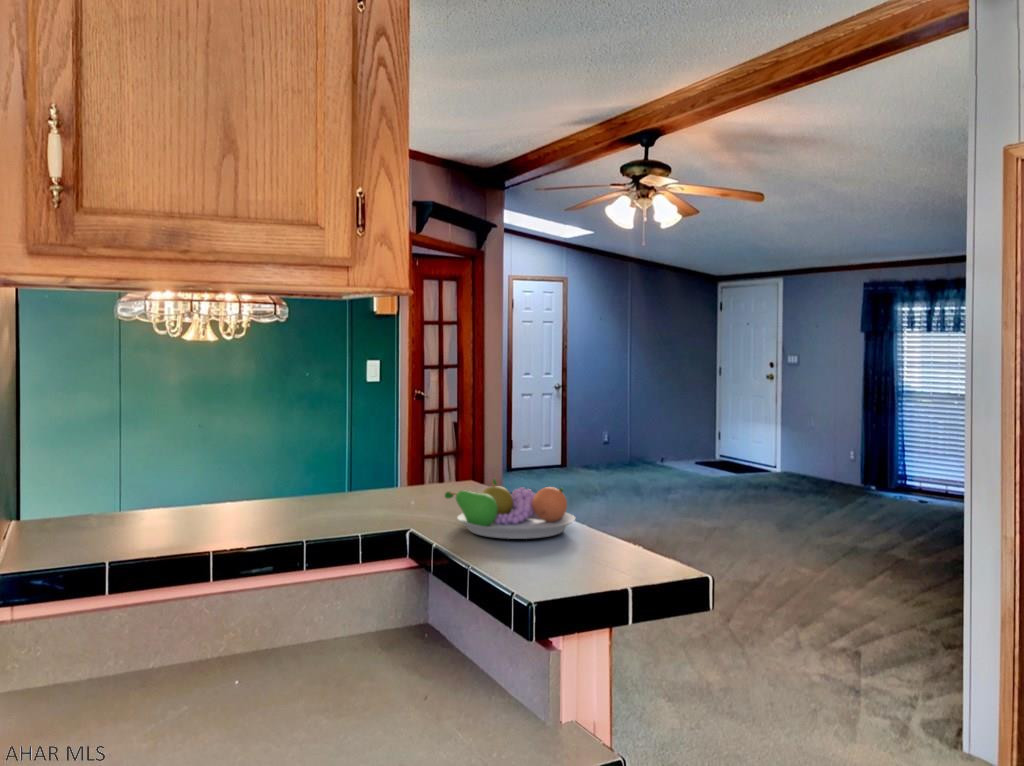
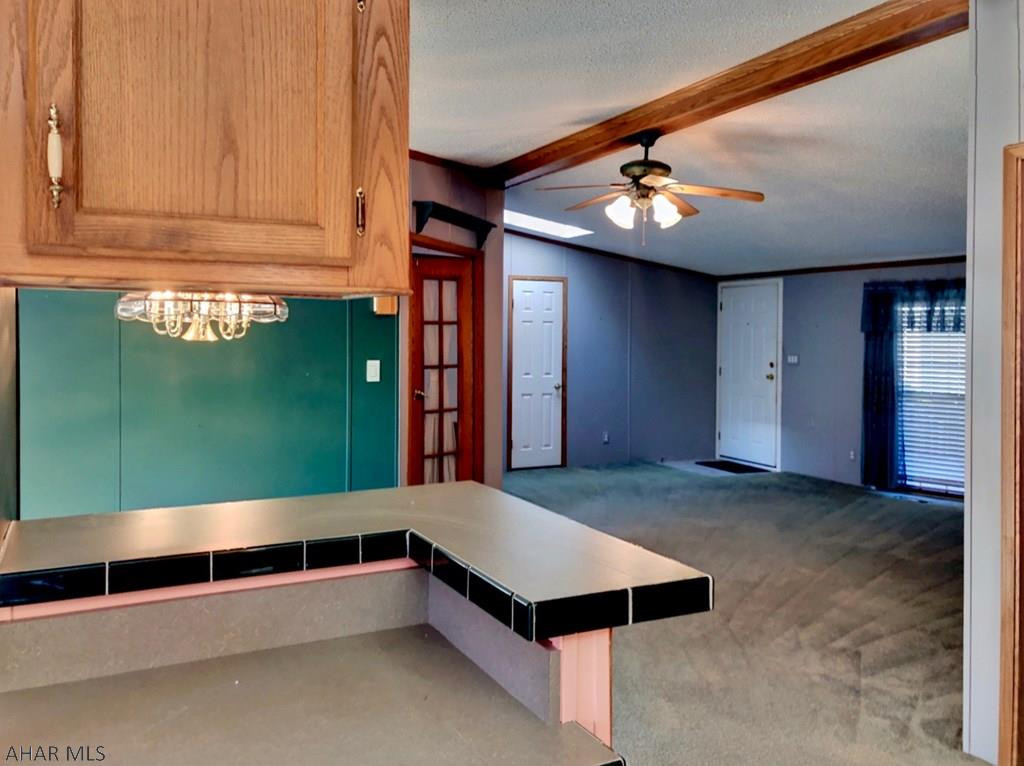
- fruit bowl (511, 505)
